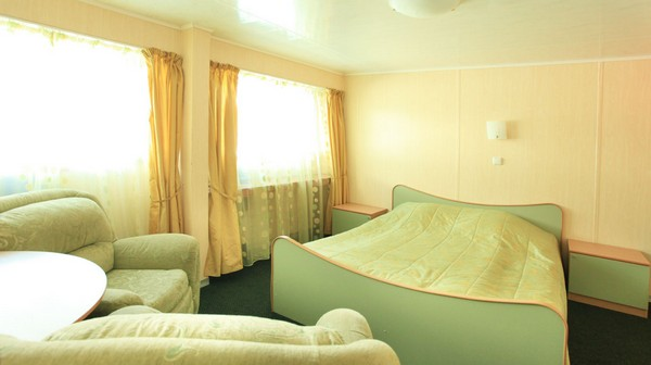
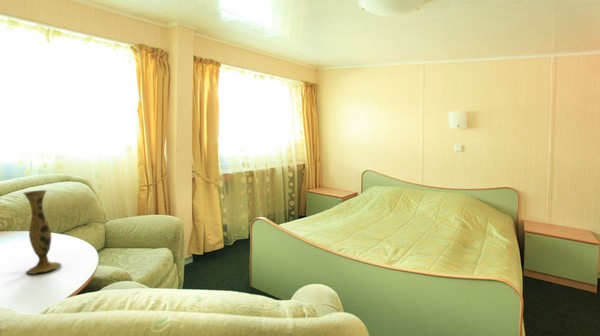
+ vase (41, 230)
